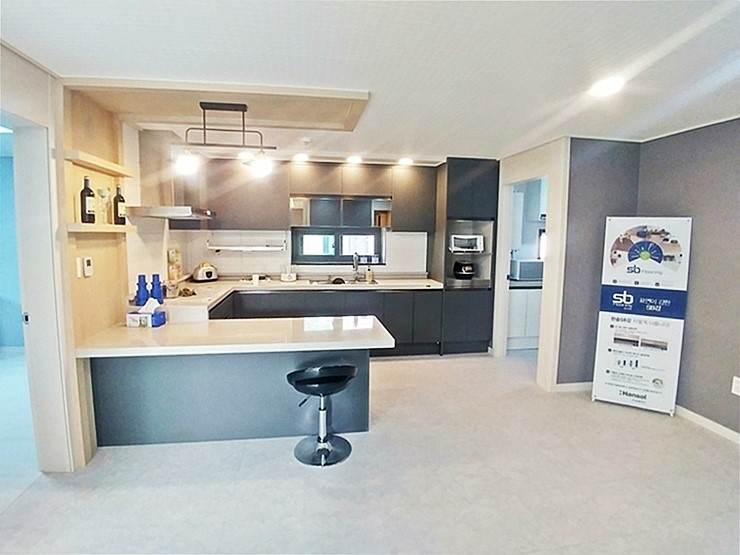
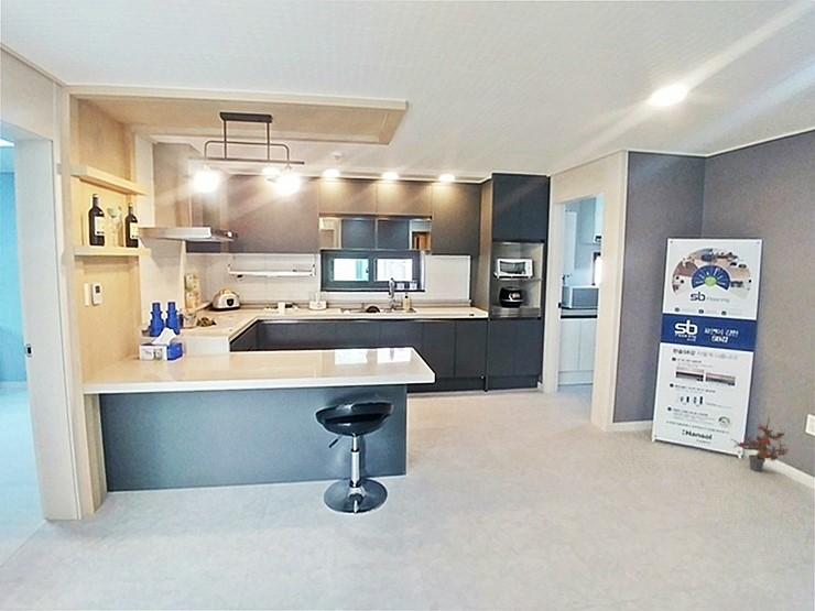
+ potted plant (761, 443)
